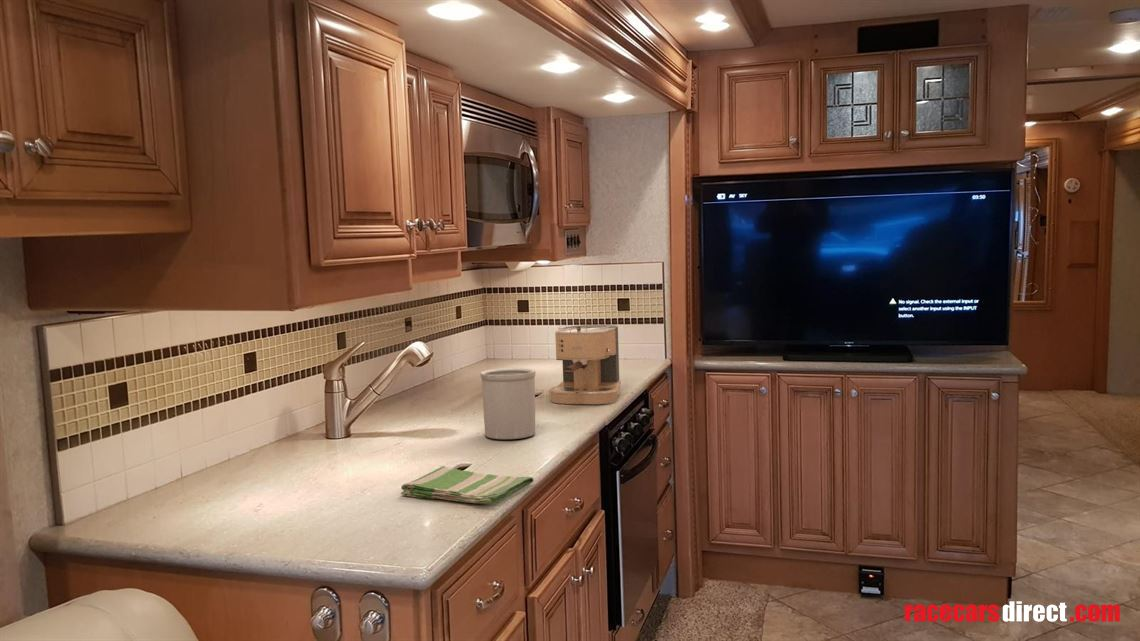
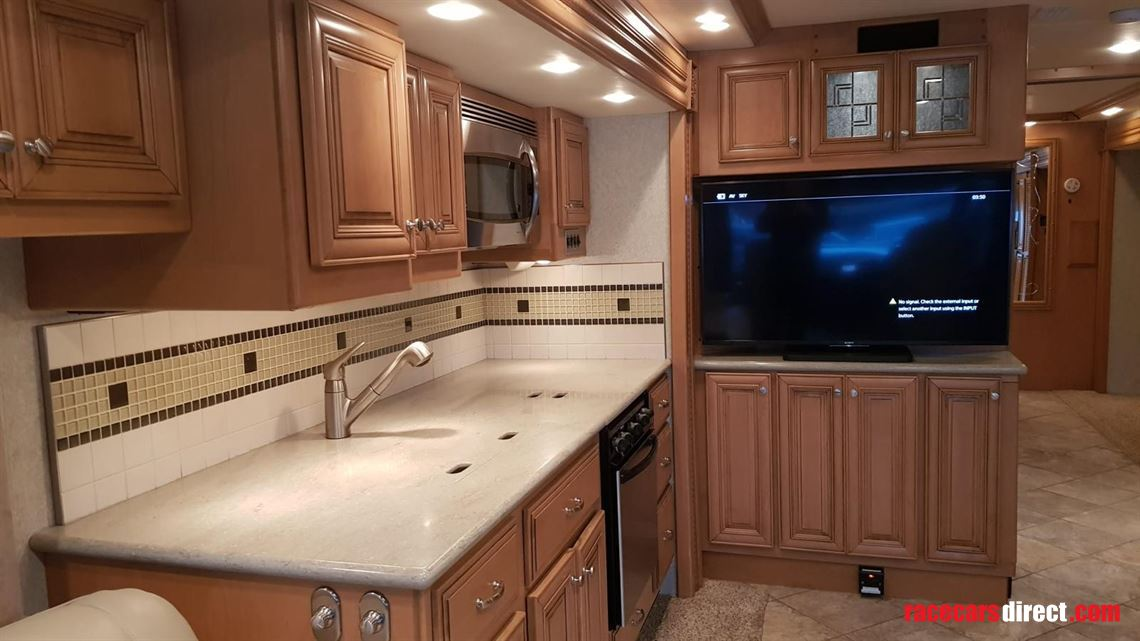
- coffee maker (584, 362)
- dish towel (467, 484)
- utensil holder (509, 402)
